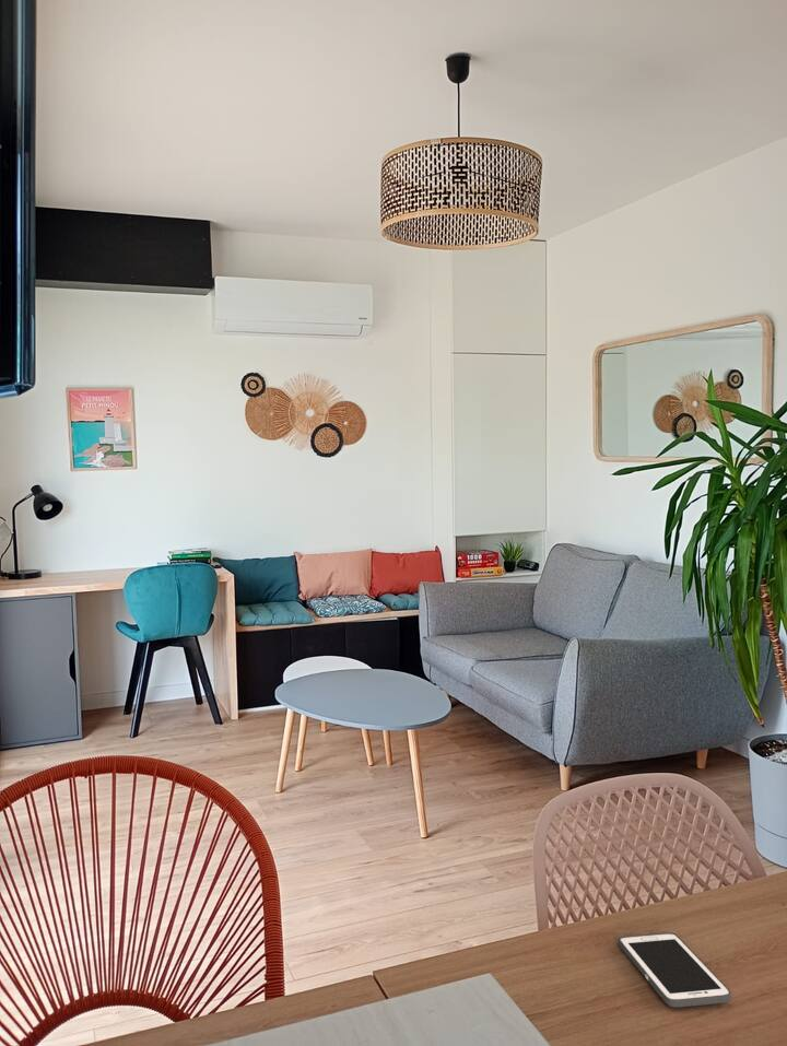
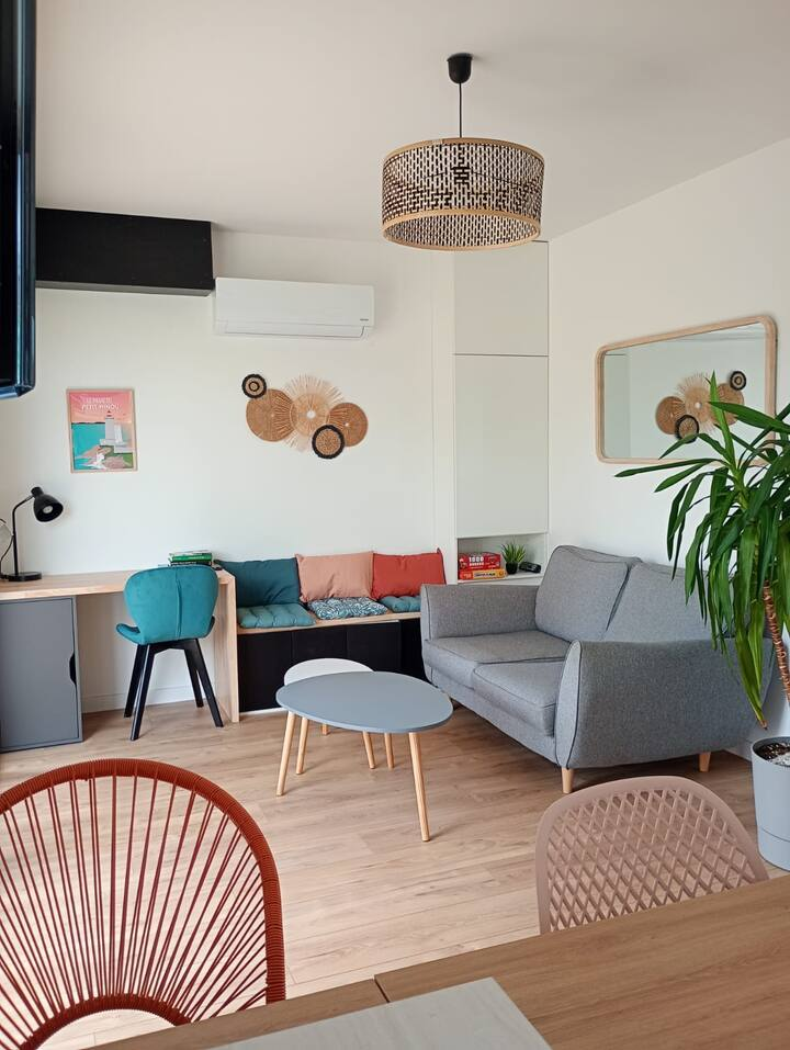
- cell phone (671, 967)
